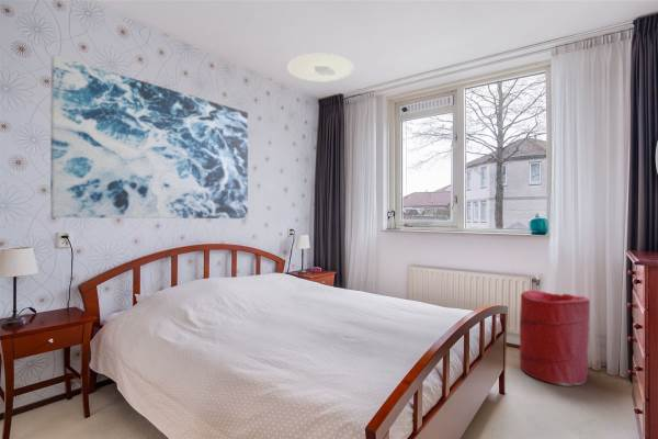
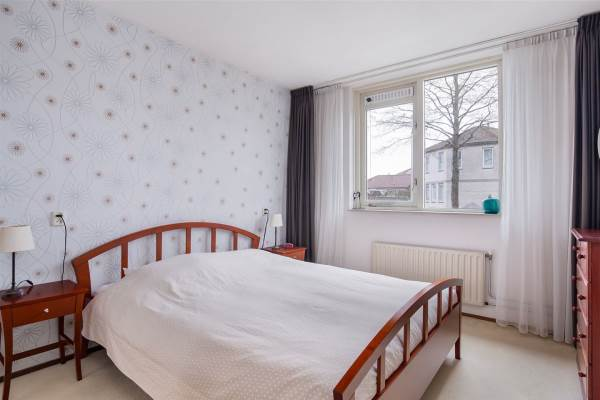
- ceiling light (320, 65)
- laundry hamper (553, 333)
- wall art (169, 154)
